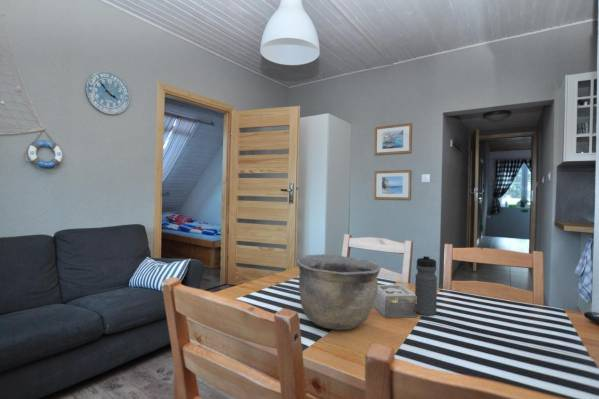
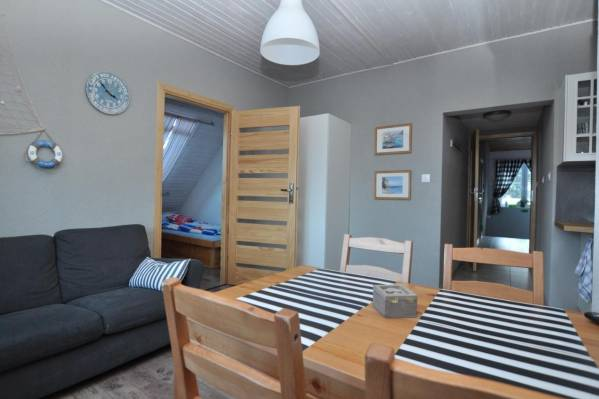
- water bottle (425, 283)
- bowl (338, 291)
